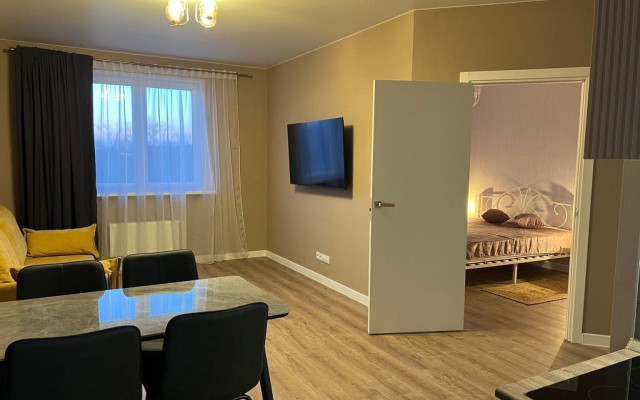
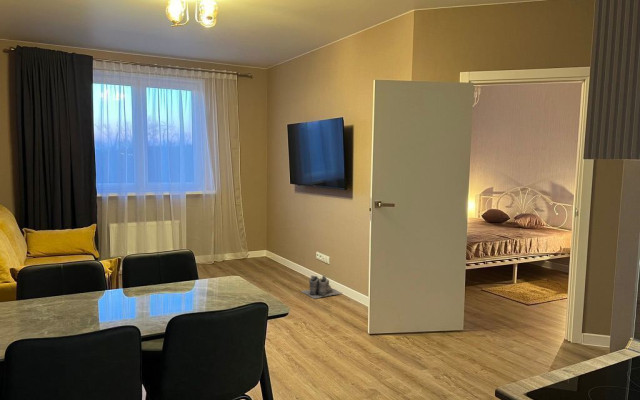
+ boots (321, 284)
